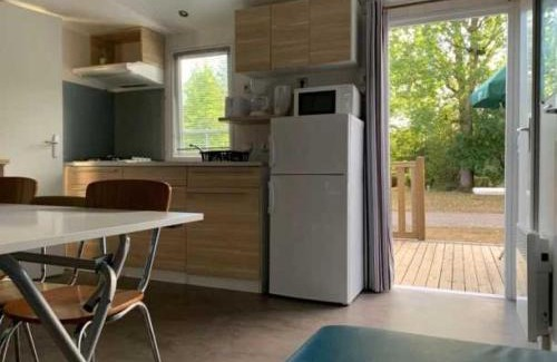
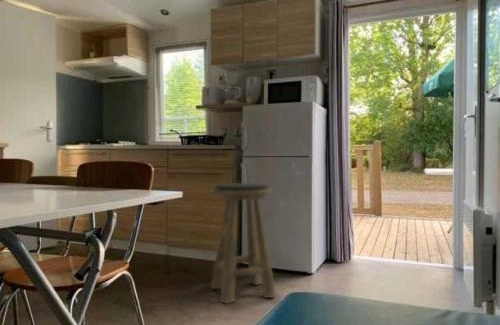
+ stool (247, 238)
